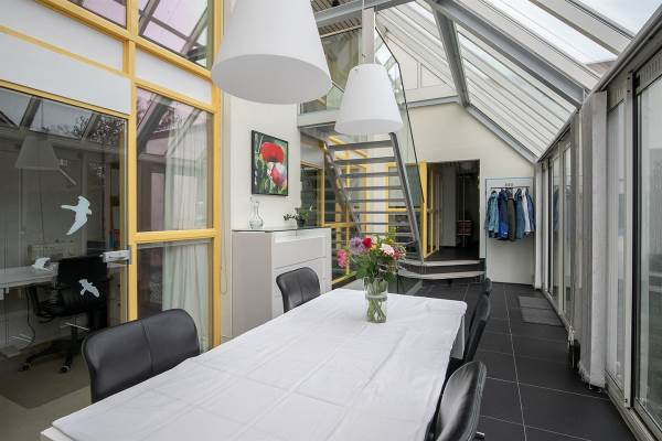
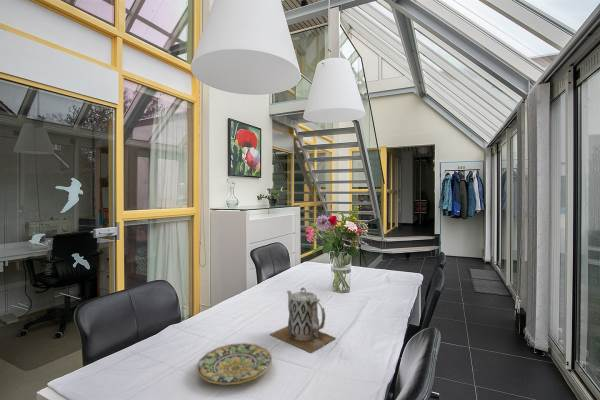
+ teapot (302, 312)
+ plate (235, 364)
